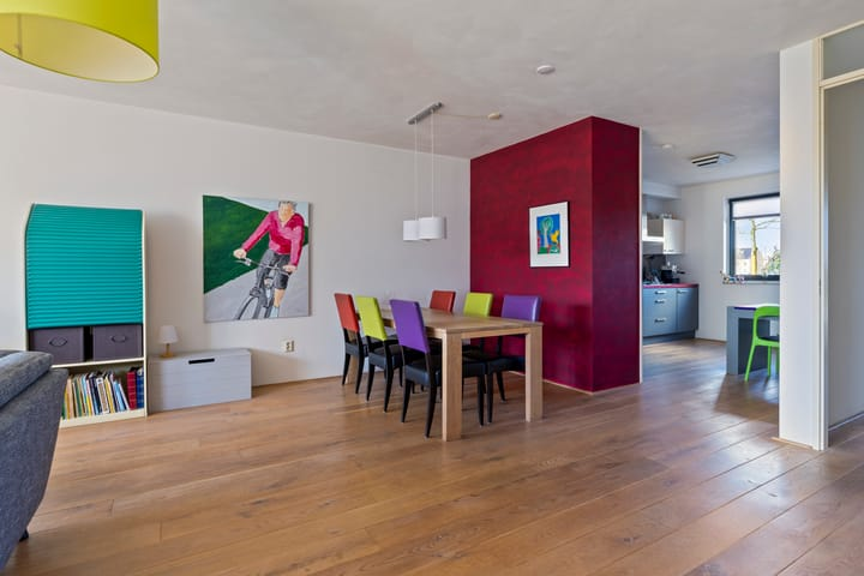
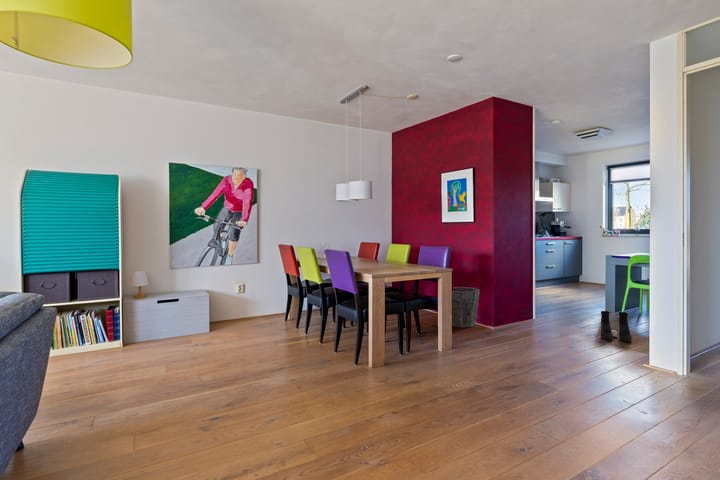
+ boots (619, 324)
+ waste bin (461, 306)
